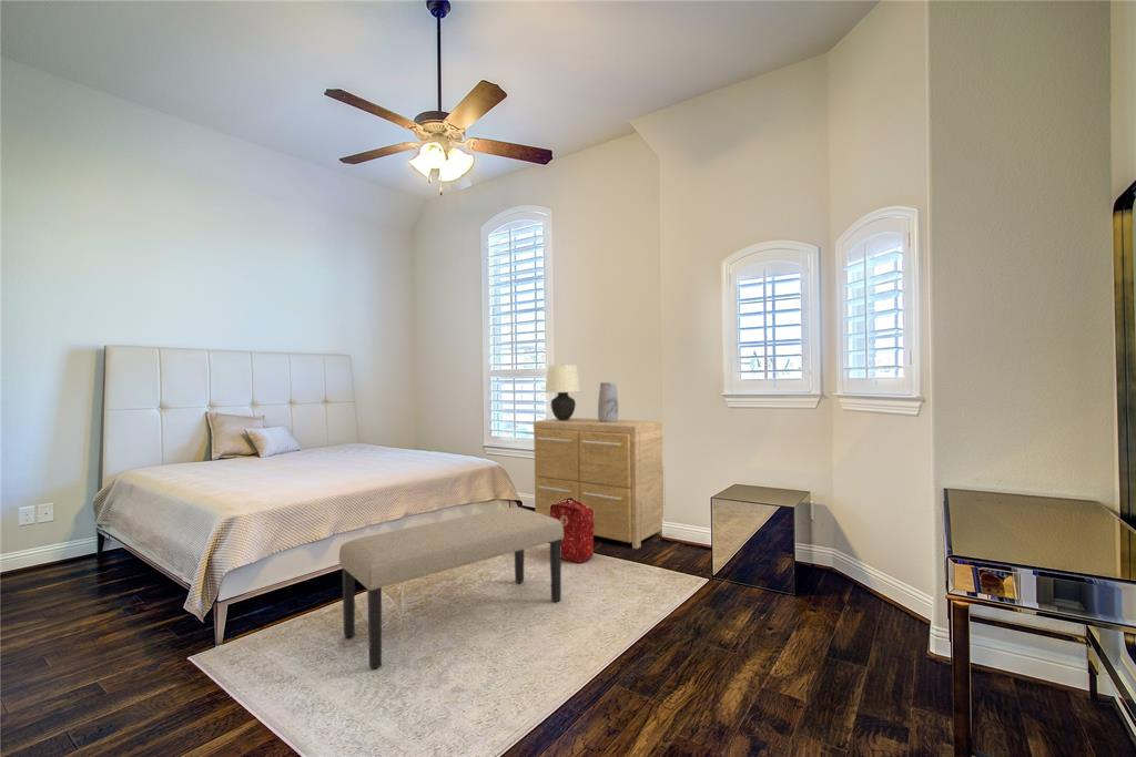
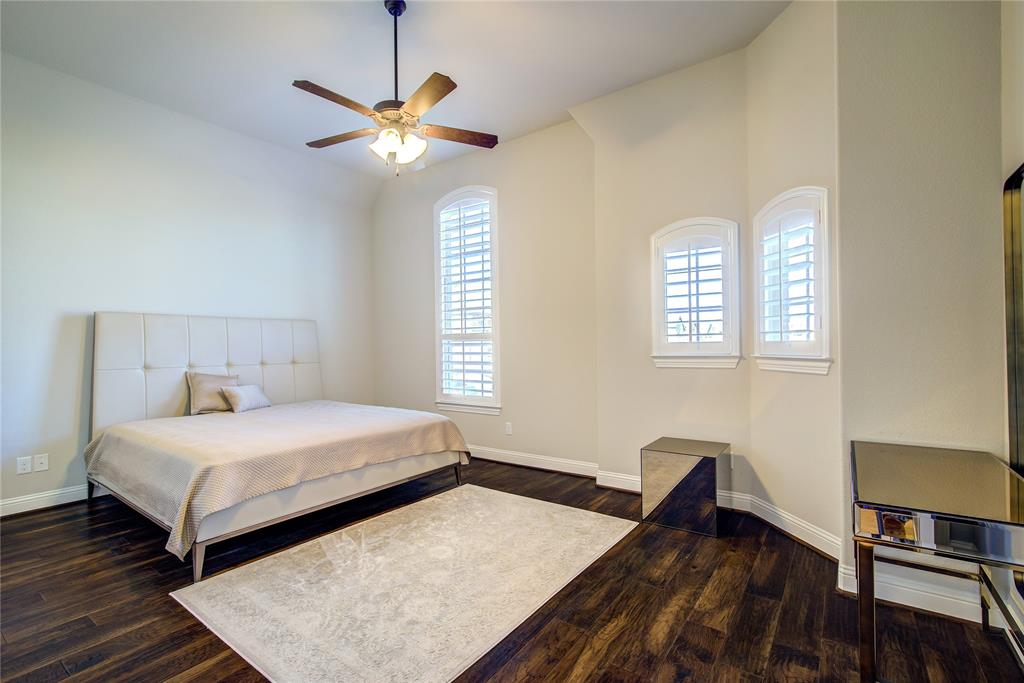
- vase (608, 401)
- backpack (572, 525)
- dresser (596, 475)
- table lamp (562, 391)
- bench (457, 566)
